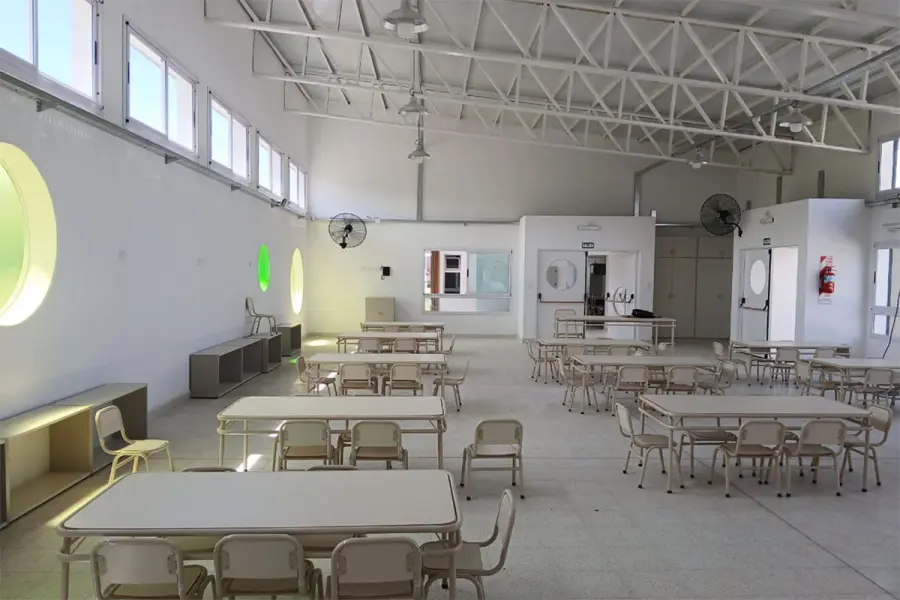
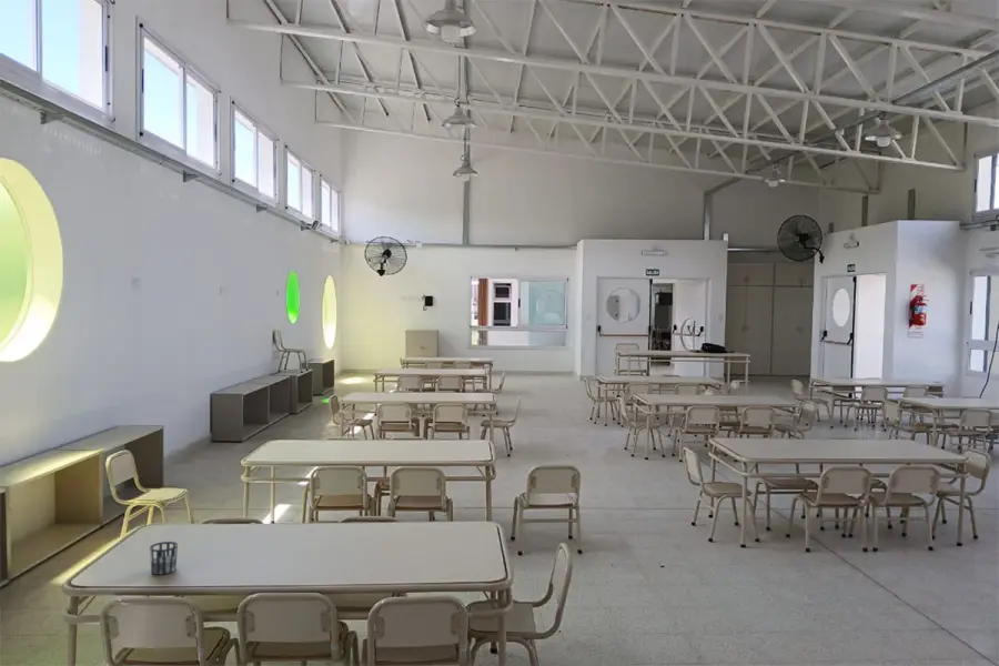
+ cup (163, 557)
